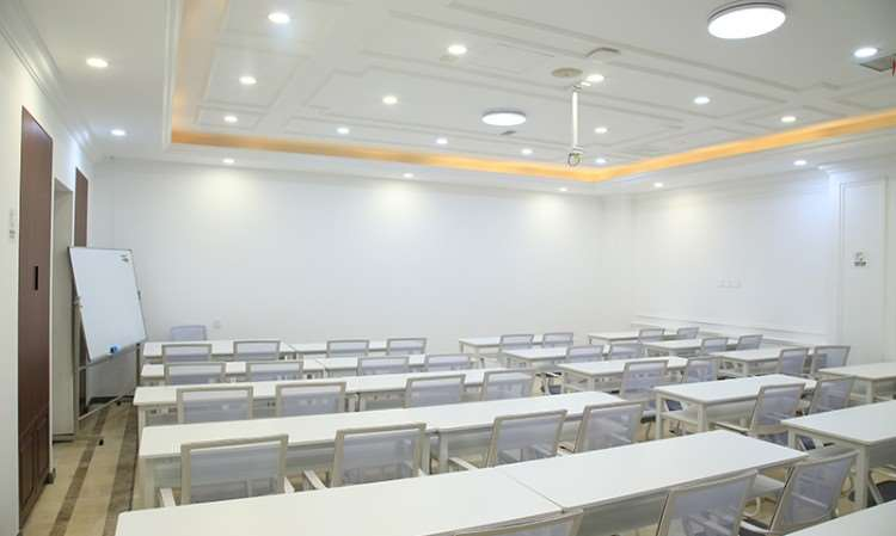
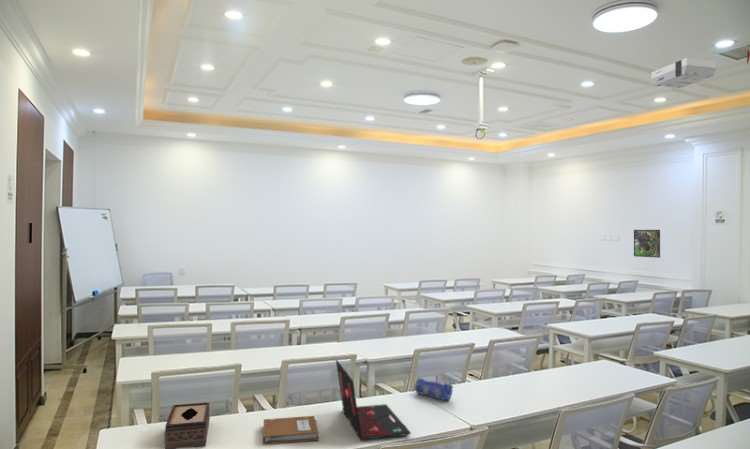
+ notebook (291, 428)
+ laptop (371, 405)
+ projector (682, 74)
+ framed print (646, 243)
+ pencil case (433, 388)
+ tissue box (188, 424)
